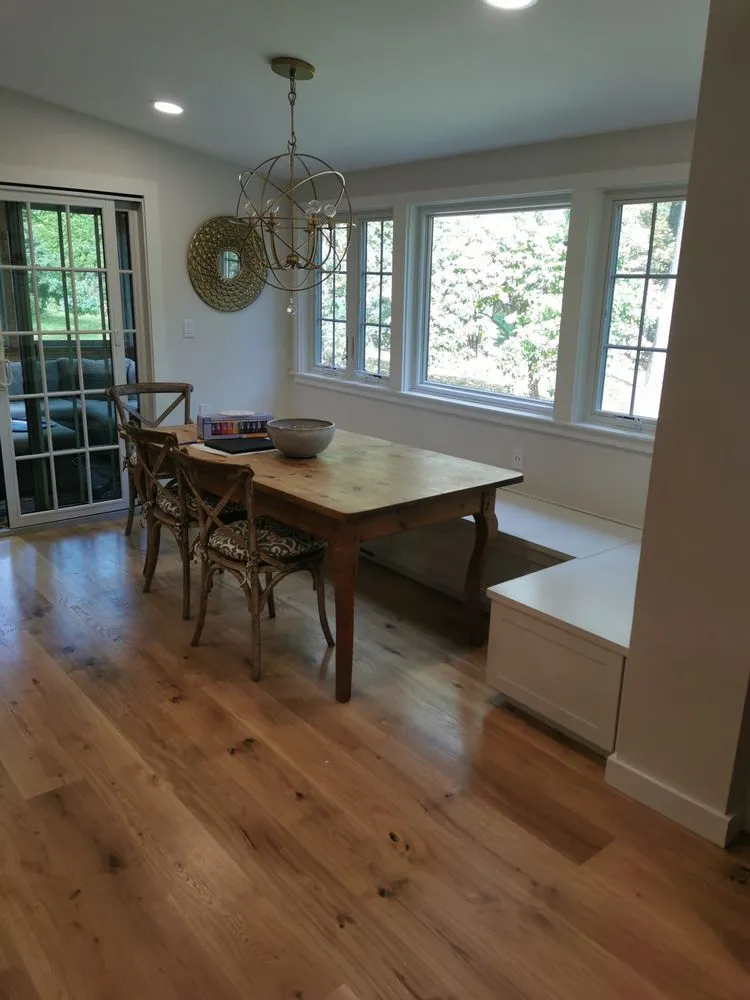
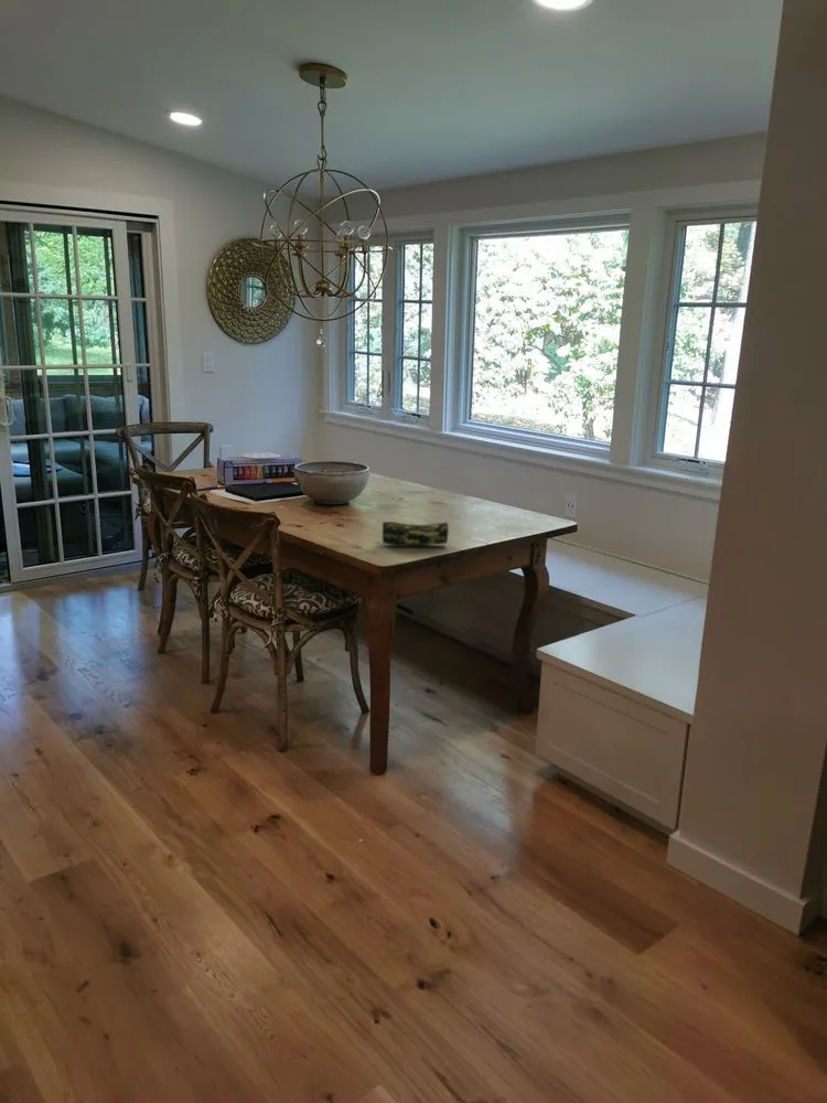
+ pencil case (416, 533)
